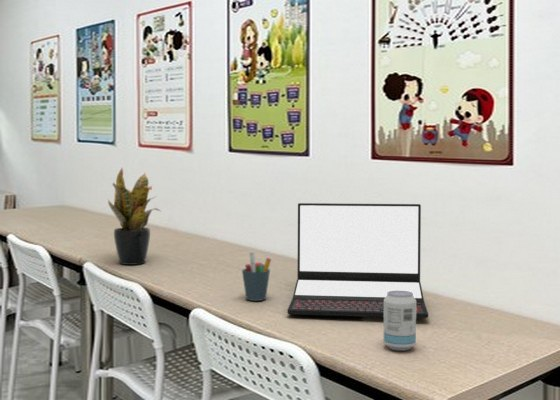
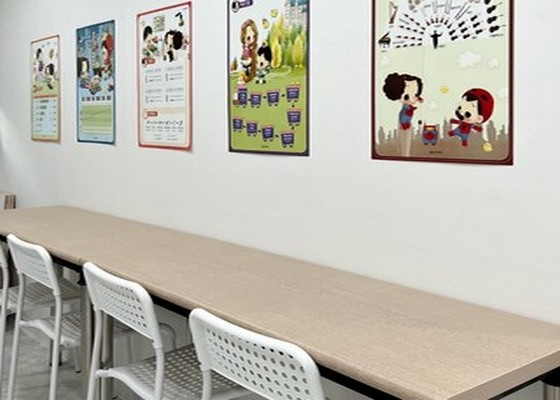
- beverage can (399, 320)
- pen holder (256, 276)
- potted plant (133, 213)
- laptop (357, 256)
